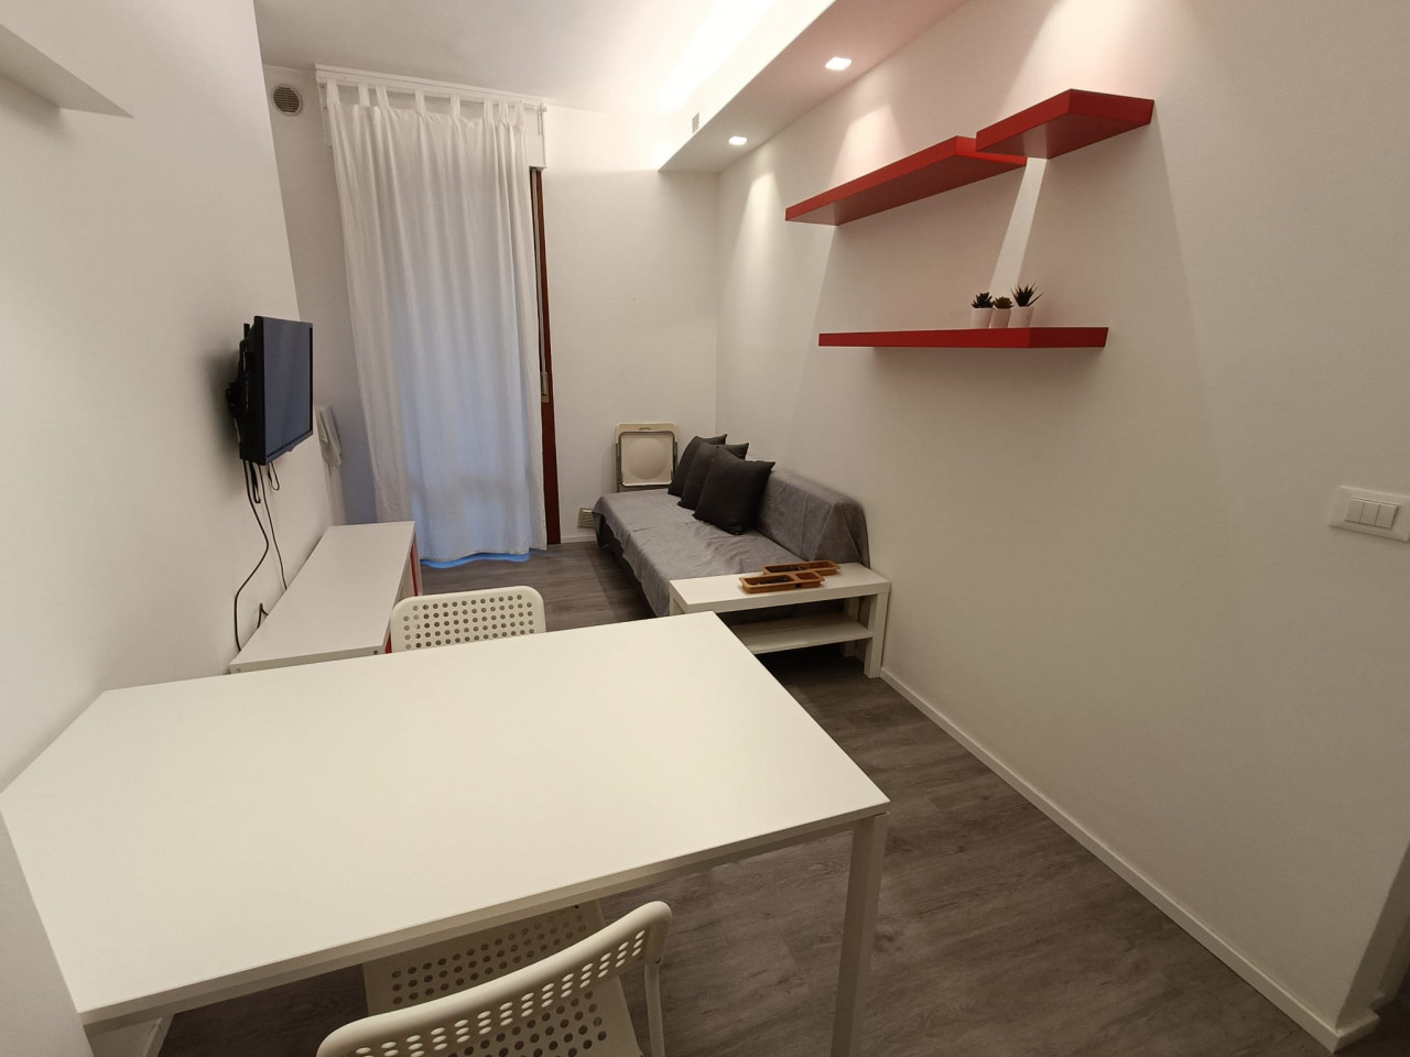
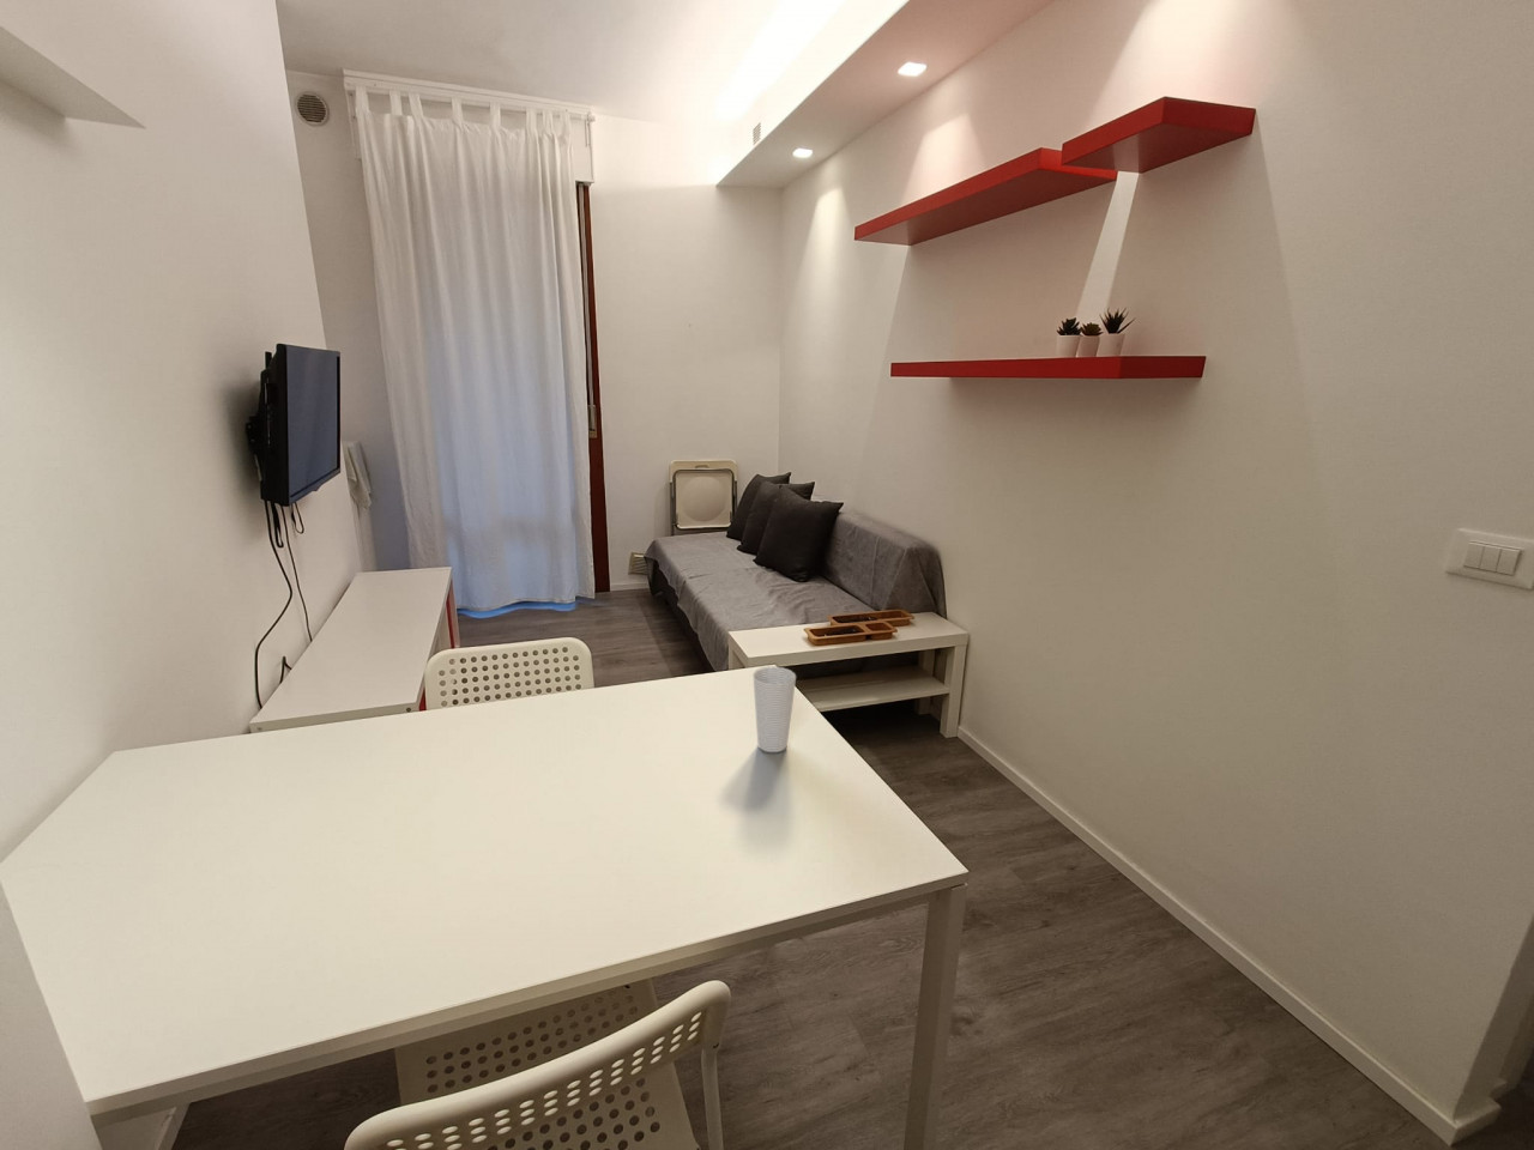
+ cup (773, 710)
